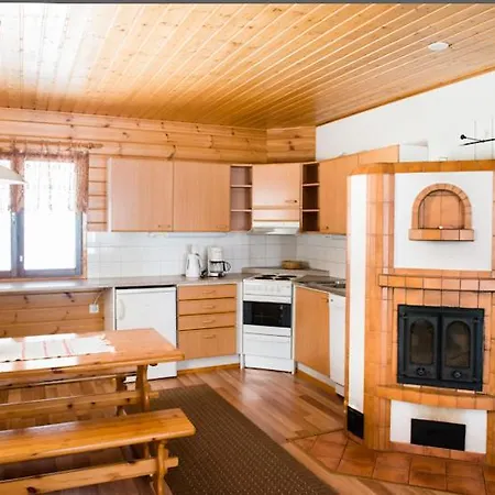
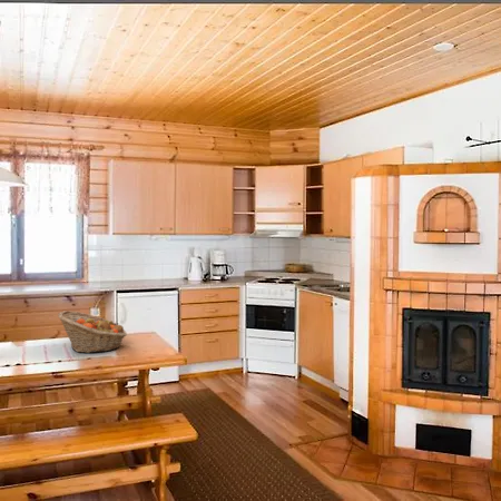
+ fruit basket (92, 330)
